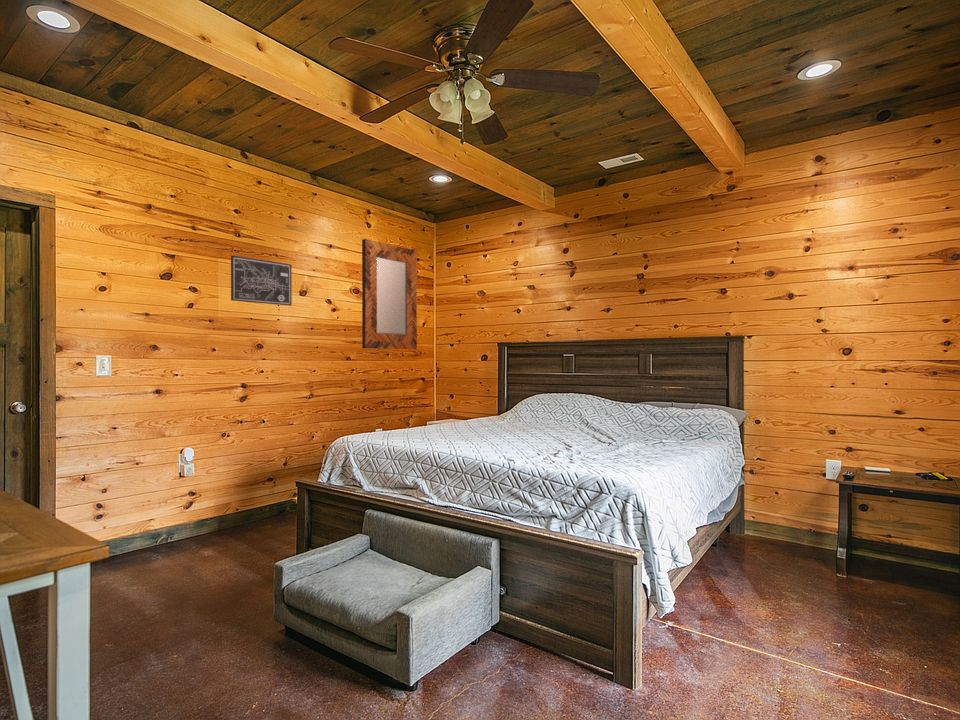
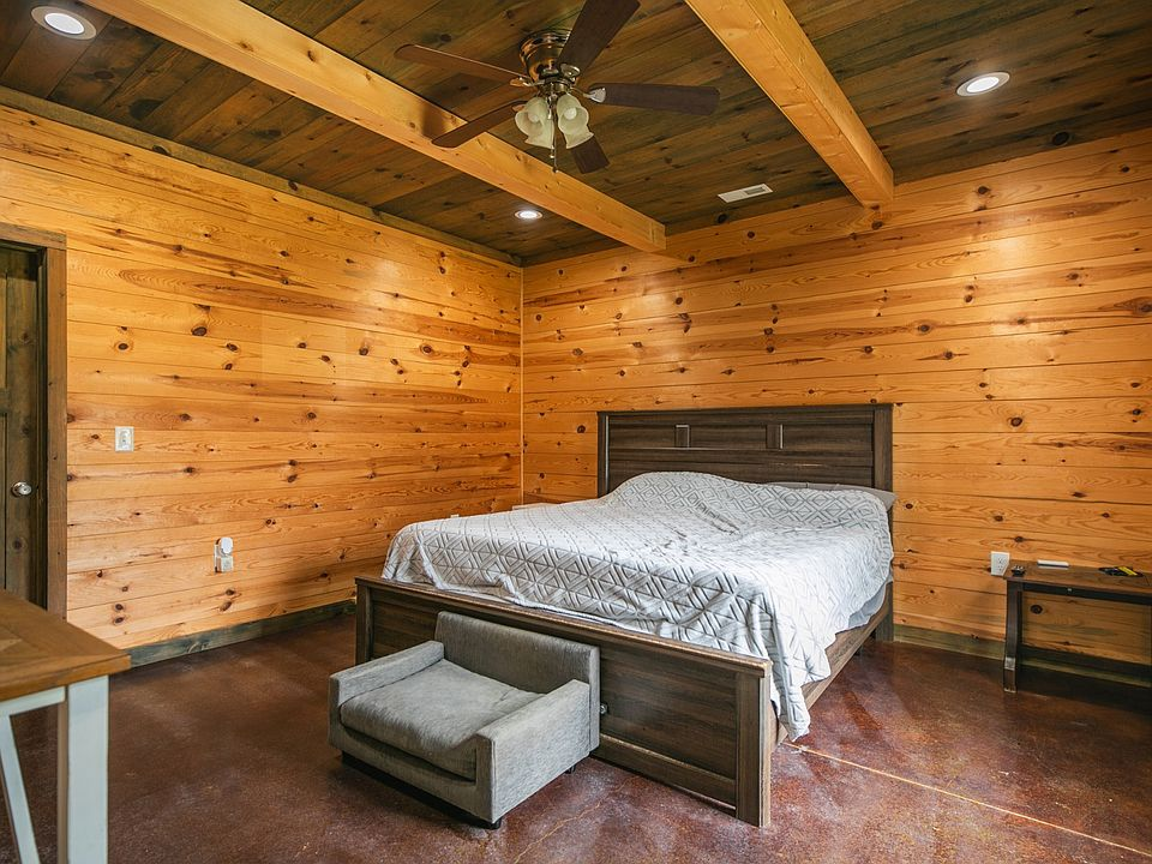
- wall art (262, 281)
- home mirror (390, 297)
